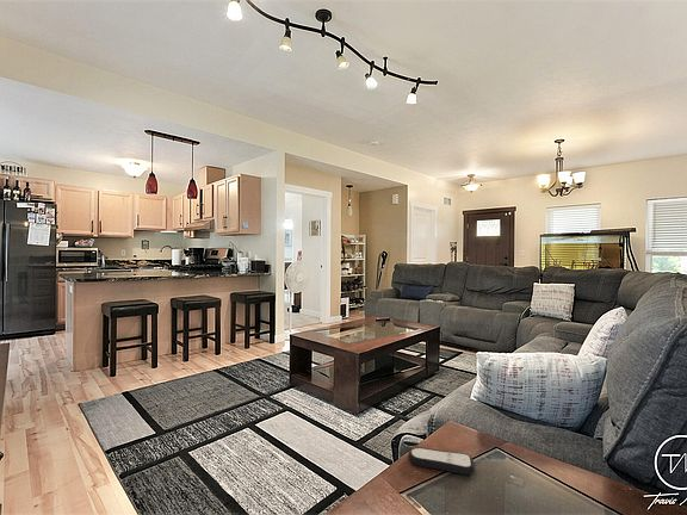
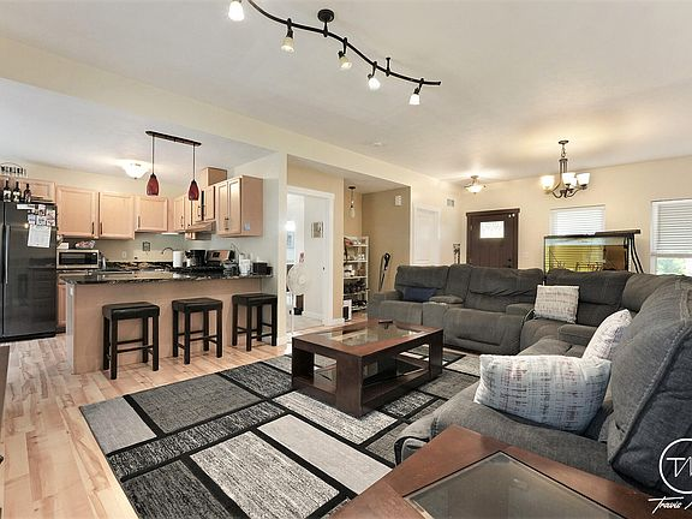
- remote control (440, 459)
